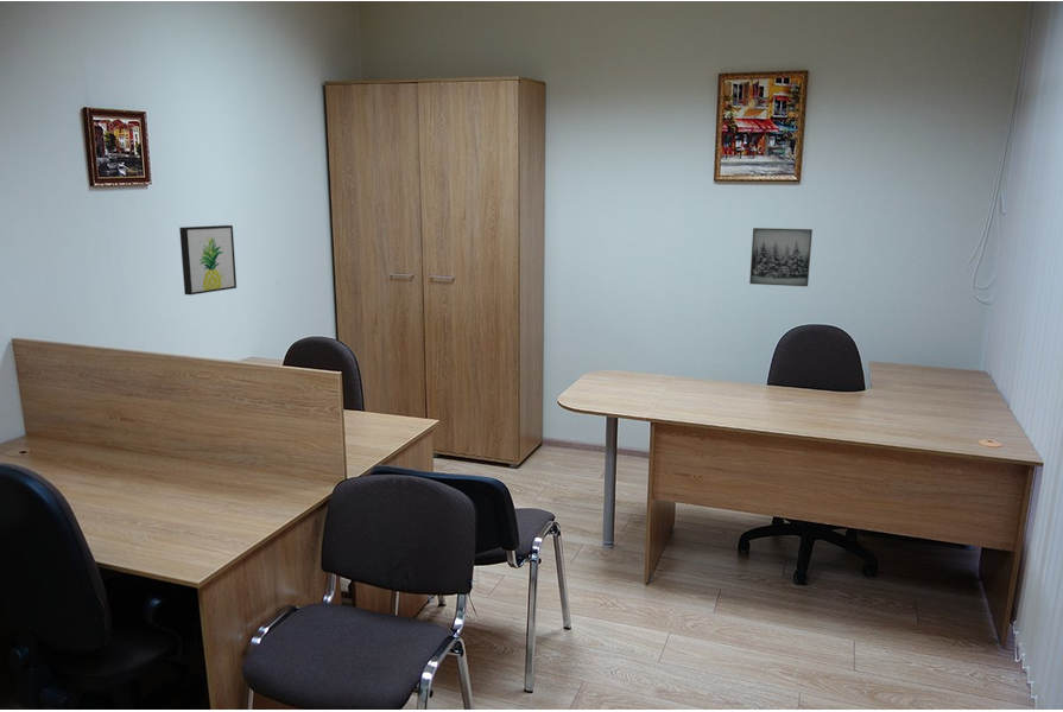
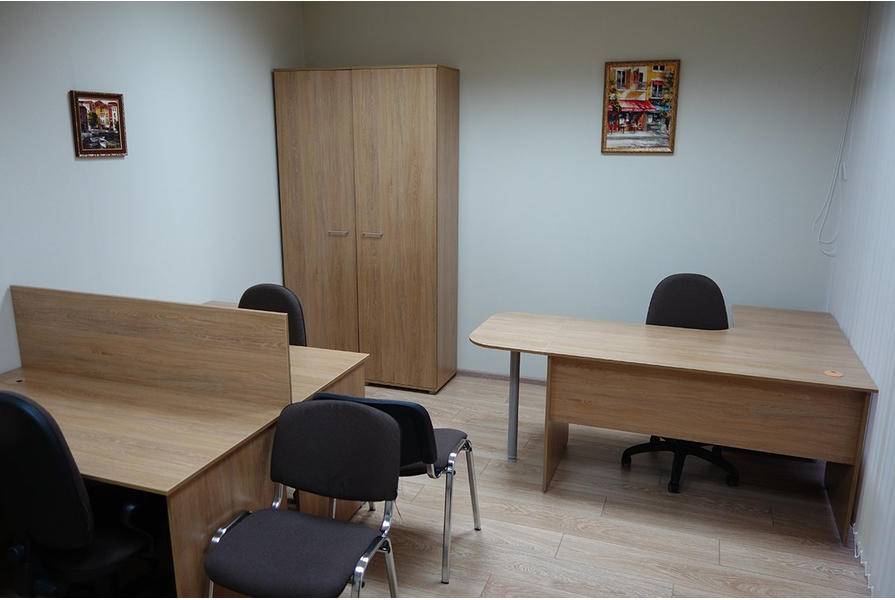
- wall art (209, 259)
- wall art (780, 256)
